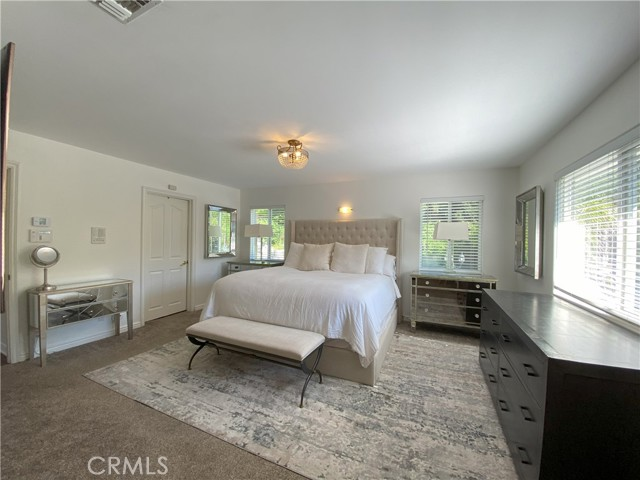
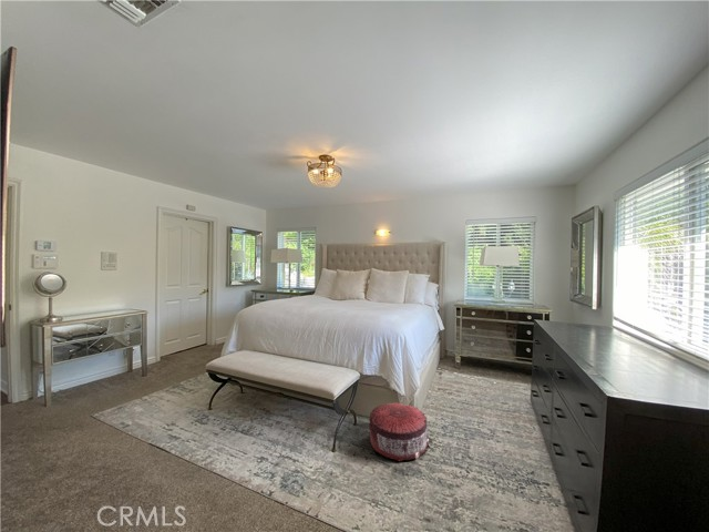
+ pouf (399, 427)
